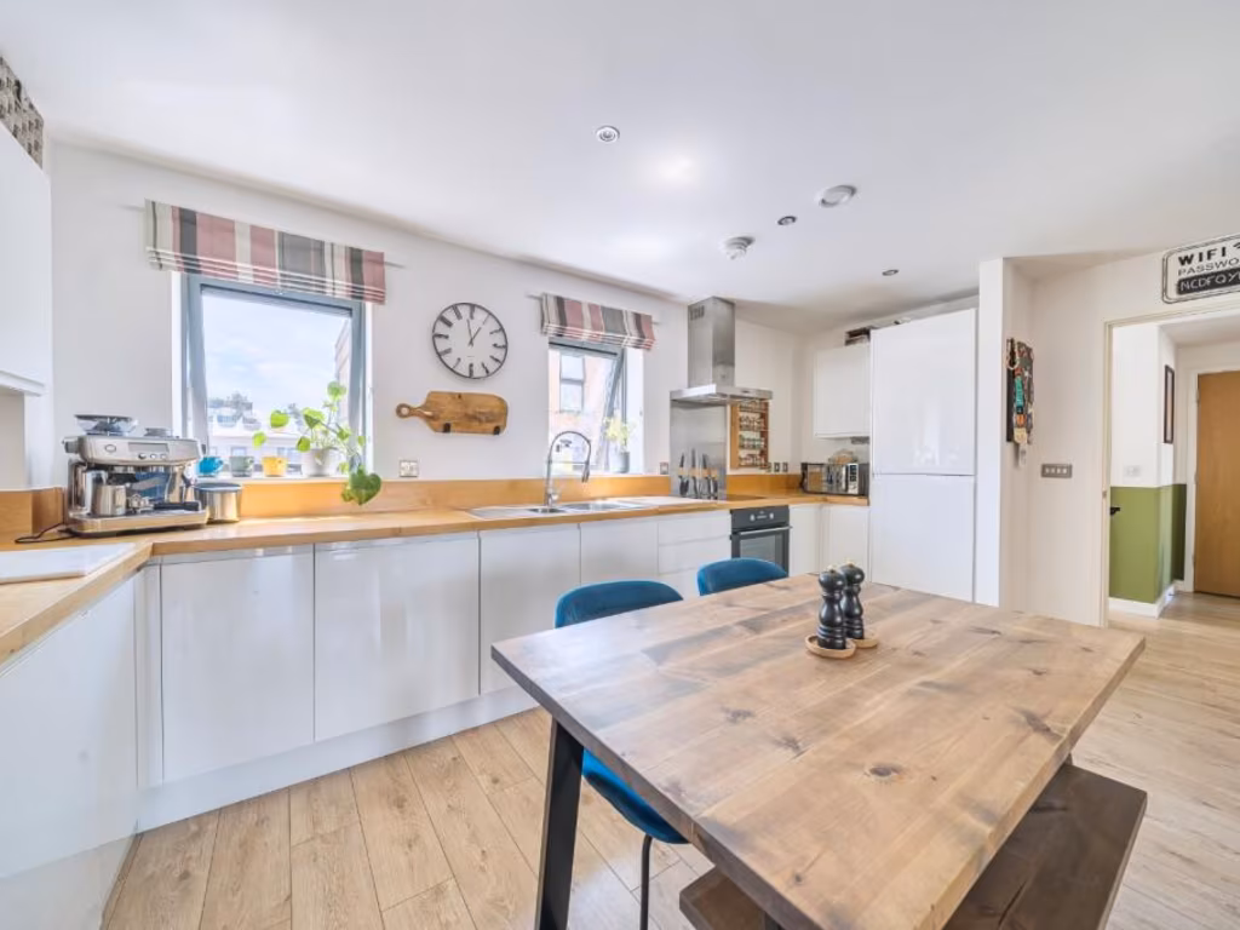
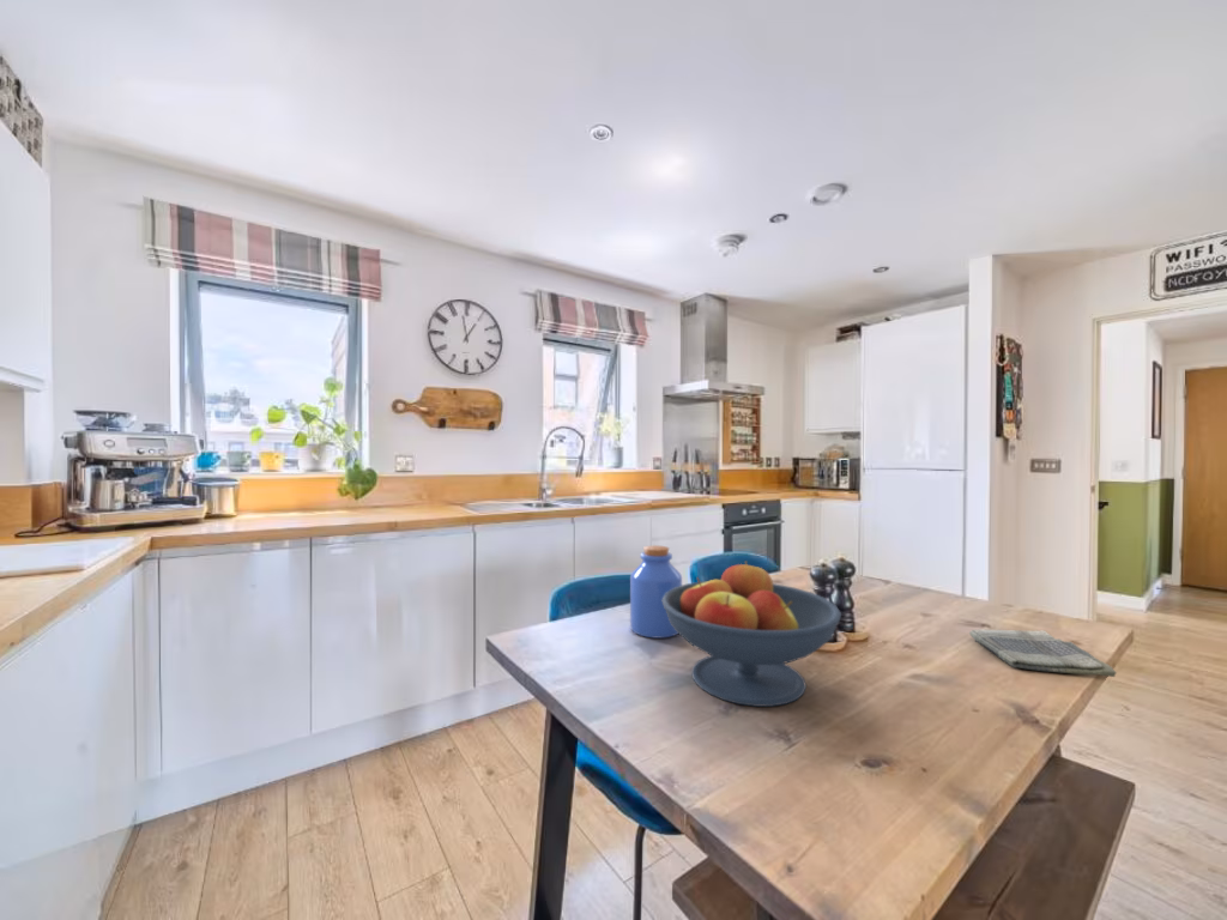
+ jar (655, 588)
+ dish towel (1036, 648)
+ fruit bowl (747, 627)
